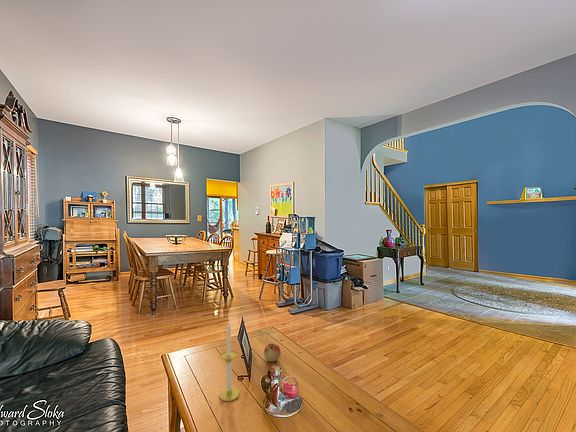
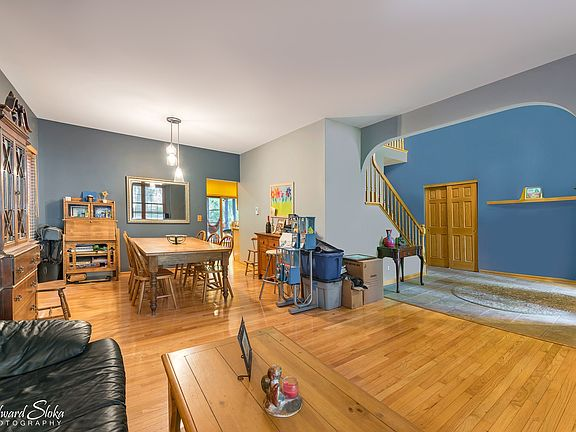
- apple (272, 352)
- candle (229, 357)
